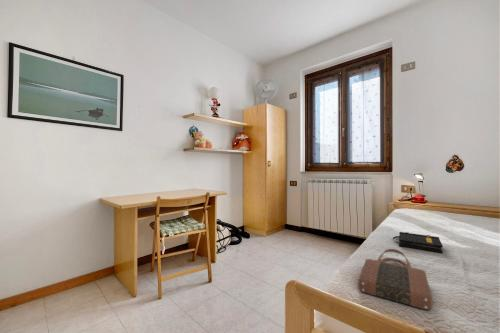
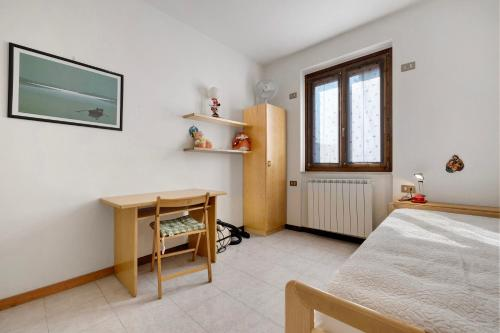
- book (415, 240)
- tote bag (393, 270)
